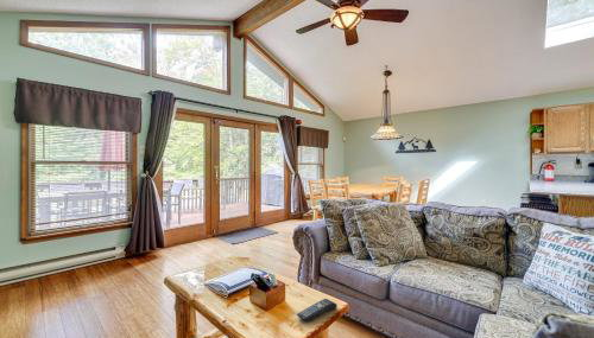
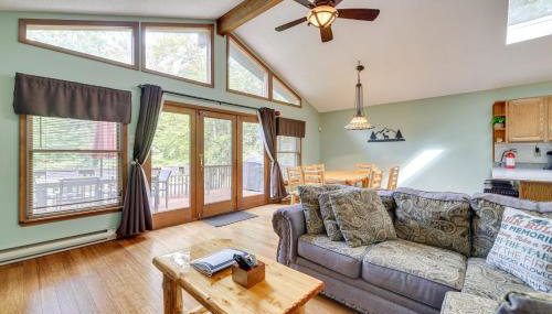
- remote control (317, 308)
